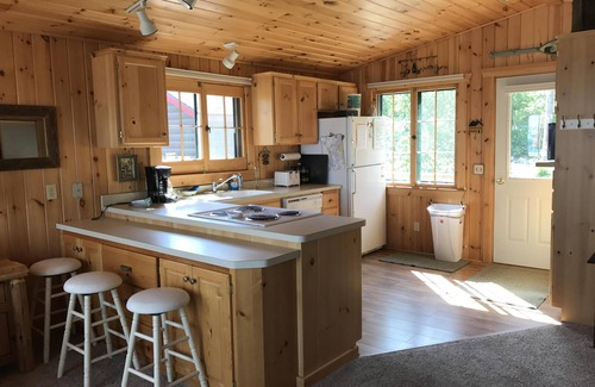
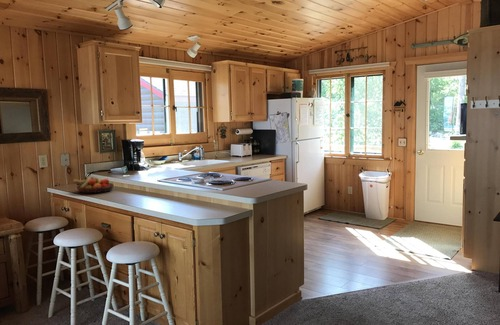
+ fruit bowl (95, 183)
